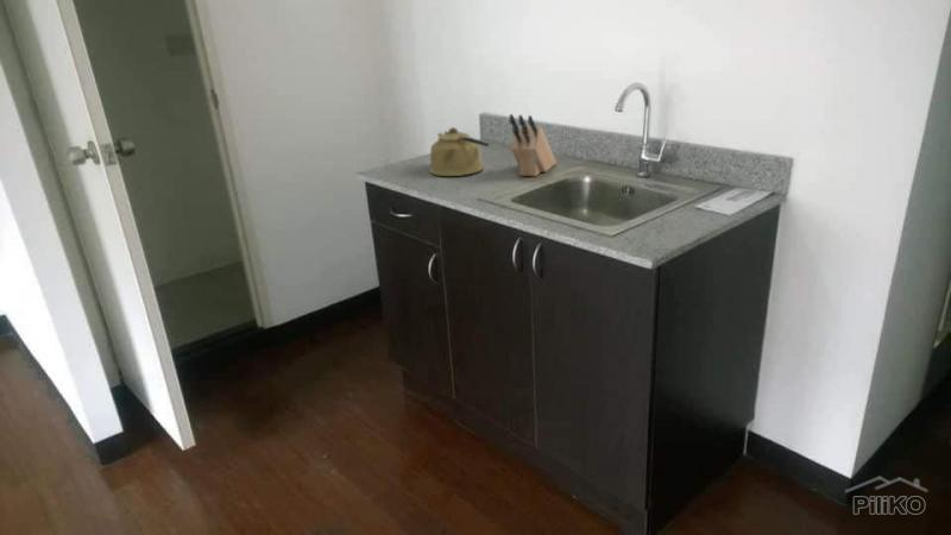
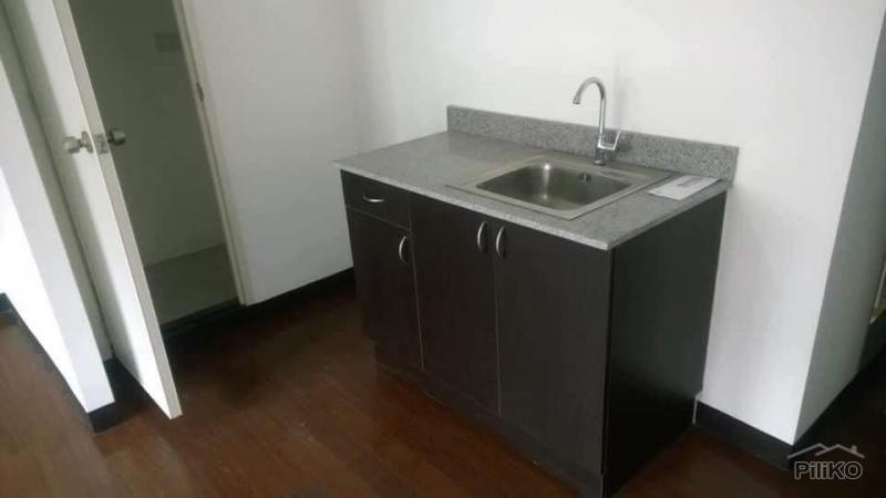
- kettle (453, 147)
- knife block (531, 140)
